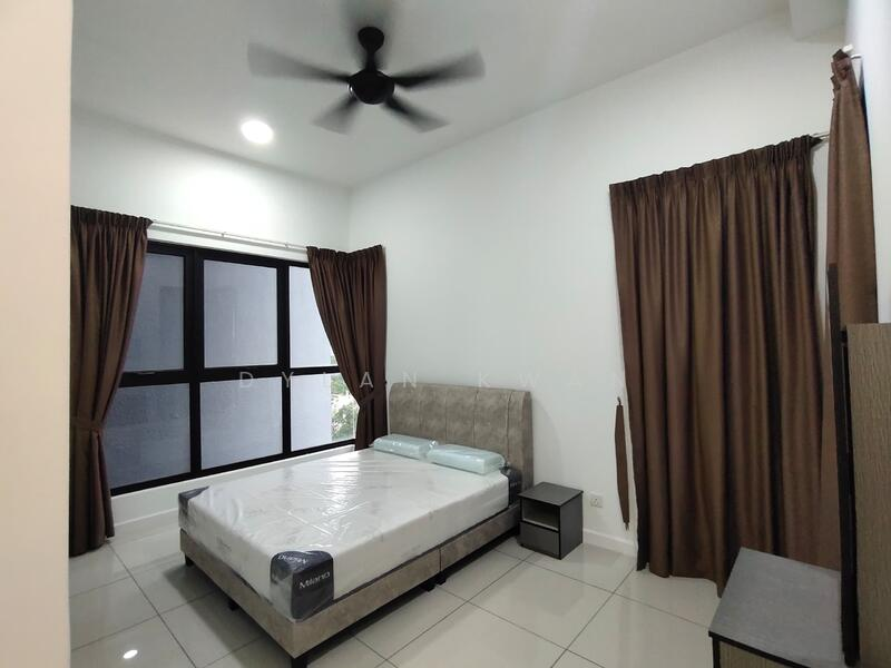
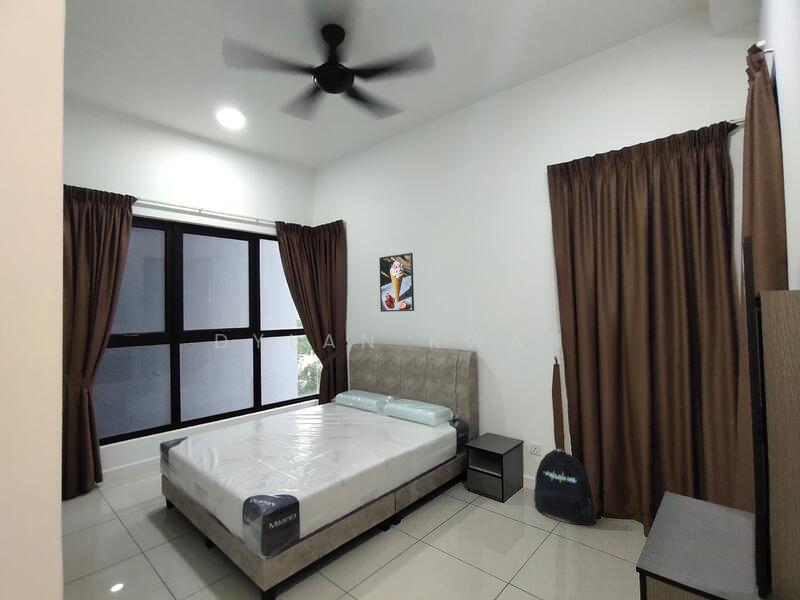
+ backpack (558, 479)
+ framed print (396, 283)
